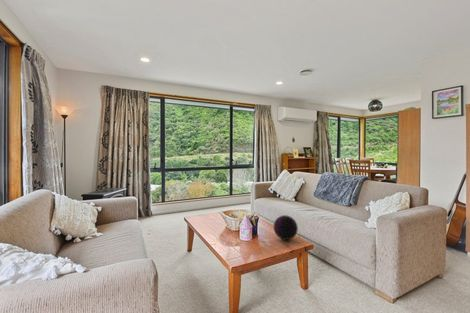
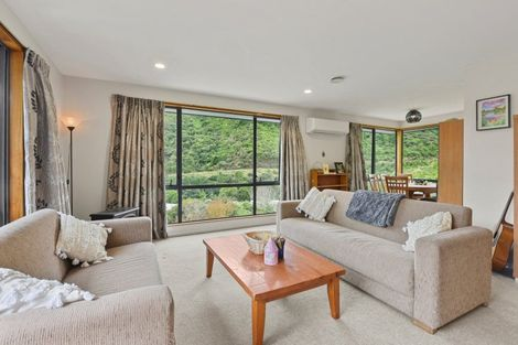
- decorative orb (285, 227)
